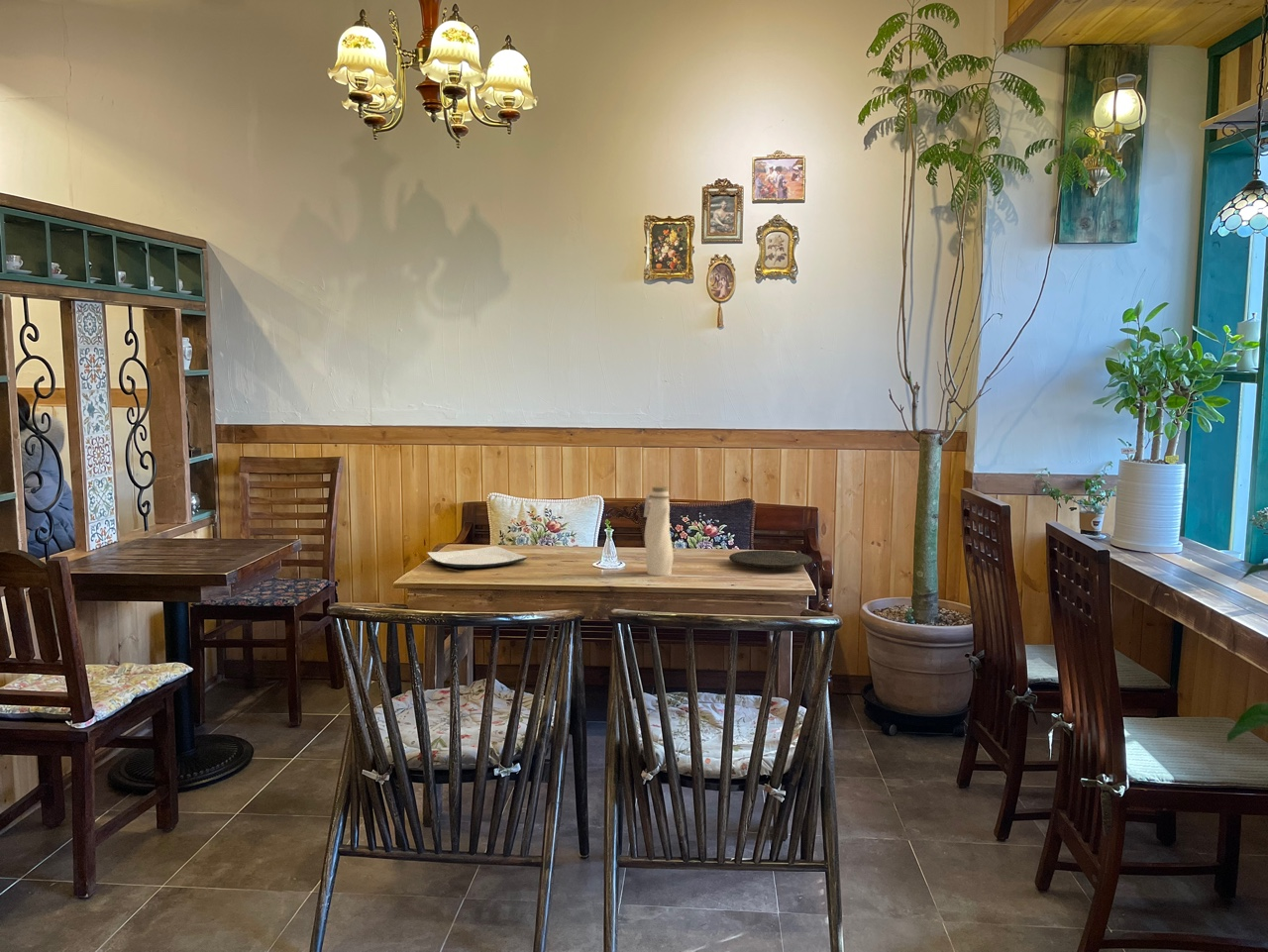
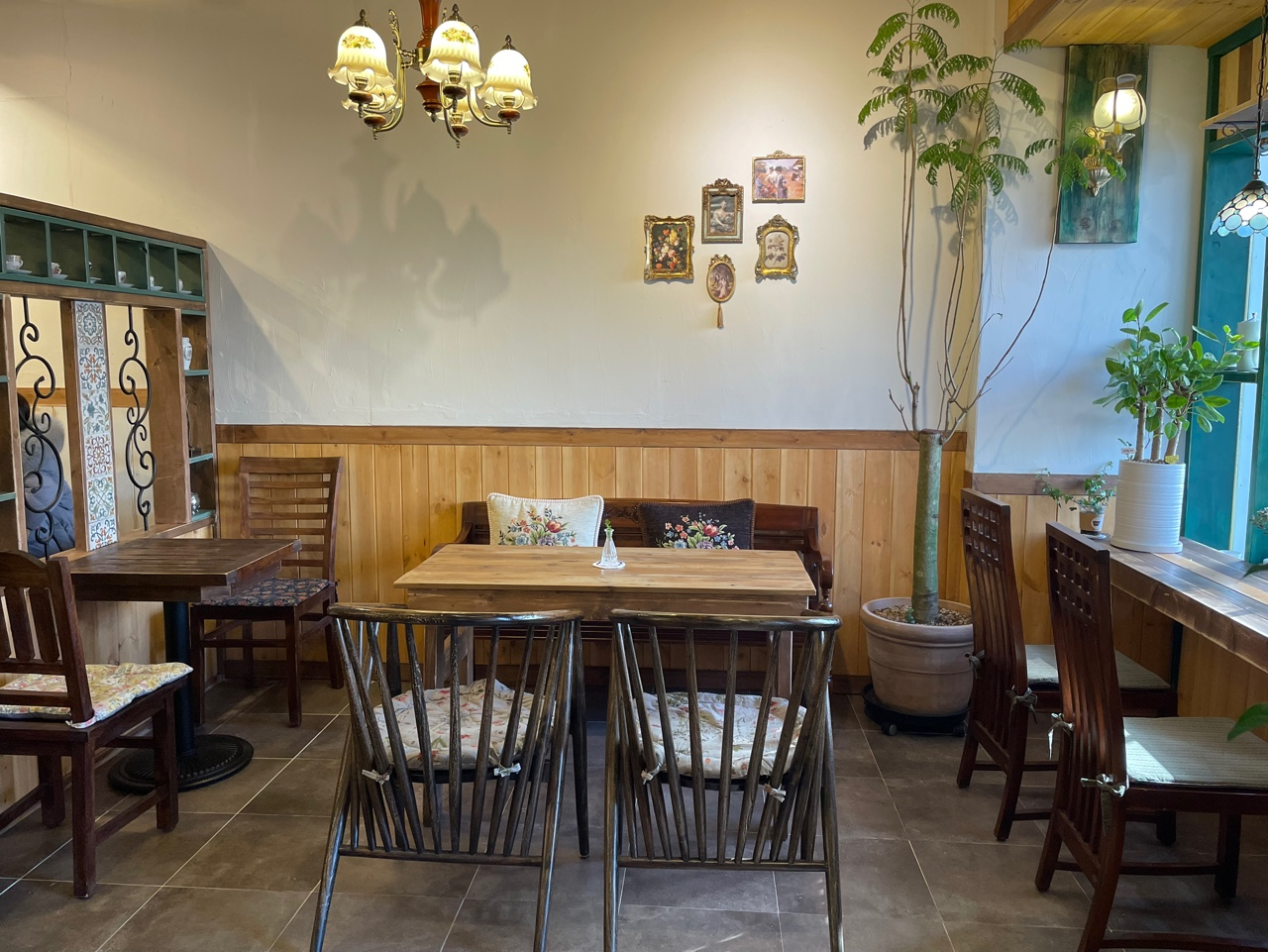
- plate (476, 558)
- plate (770, 561)
- water bottle (657, 530)
